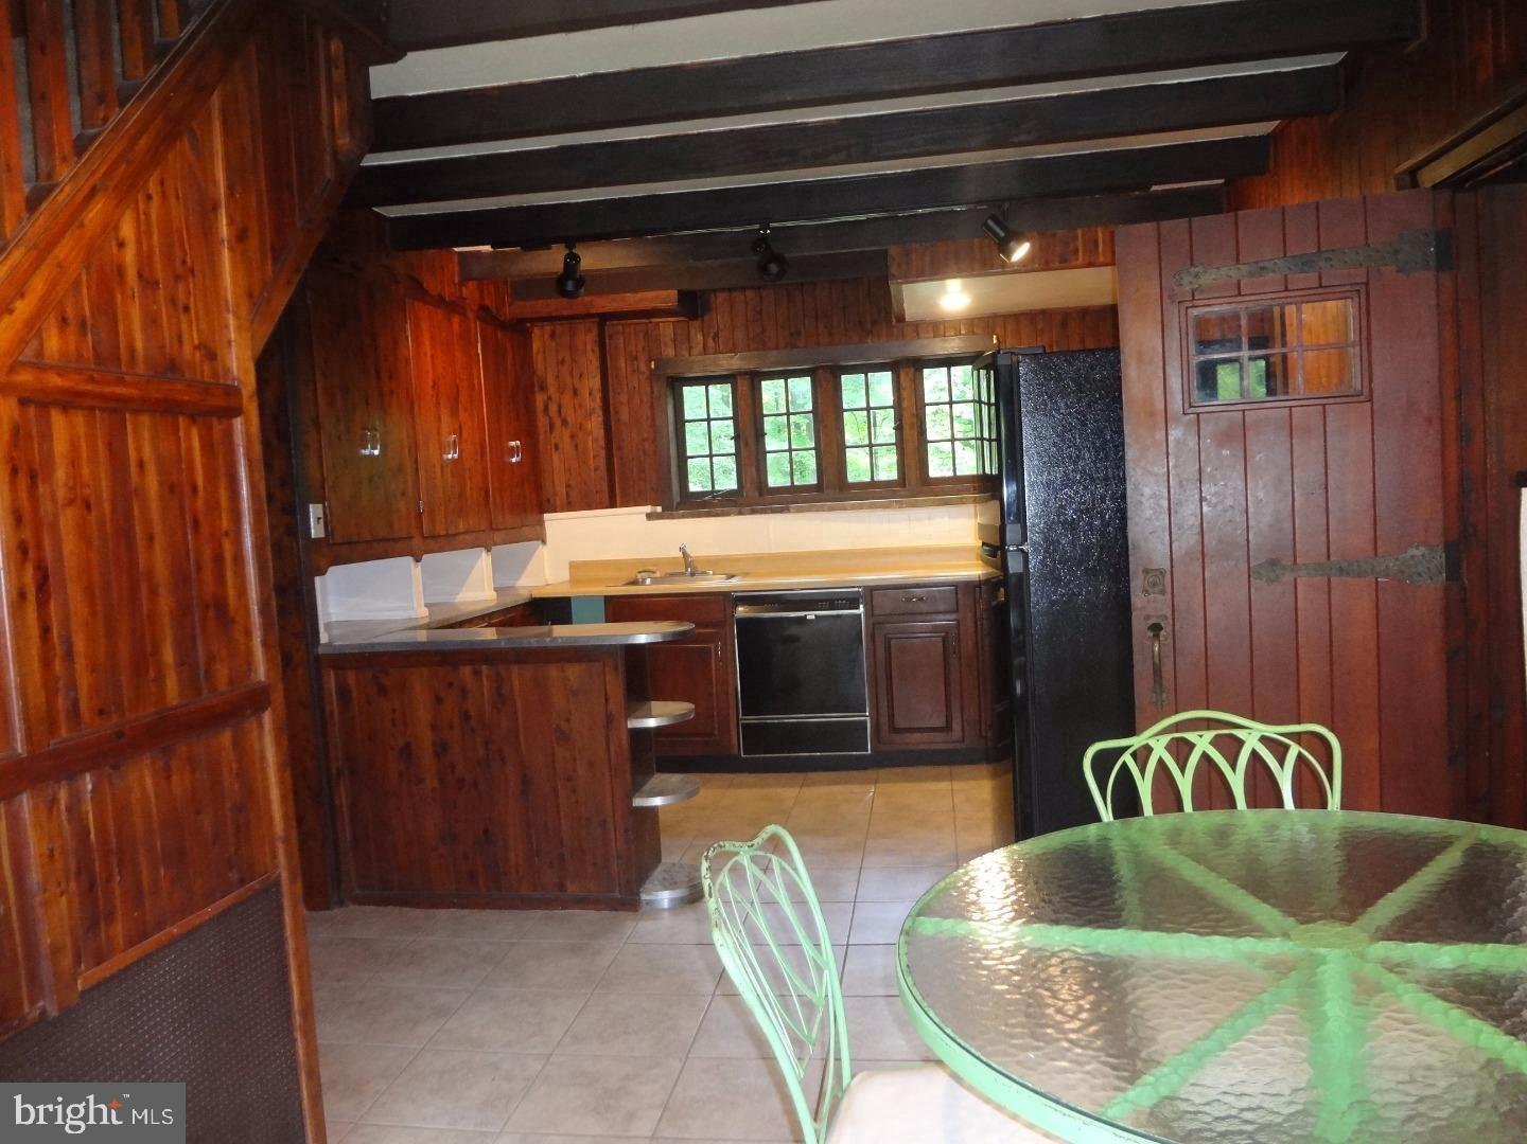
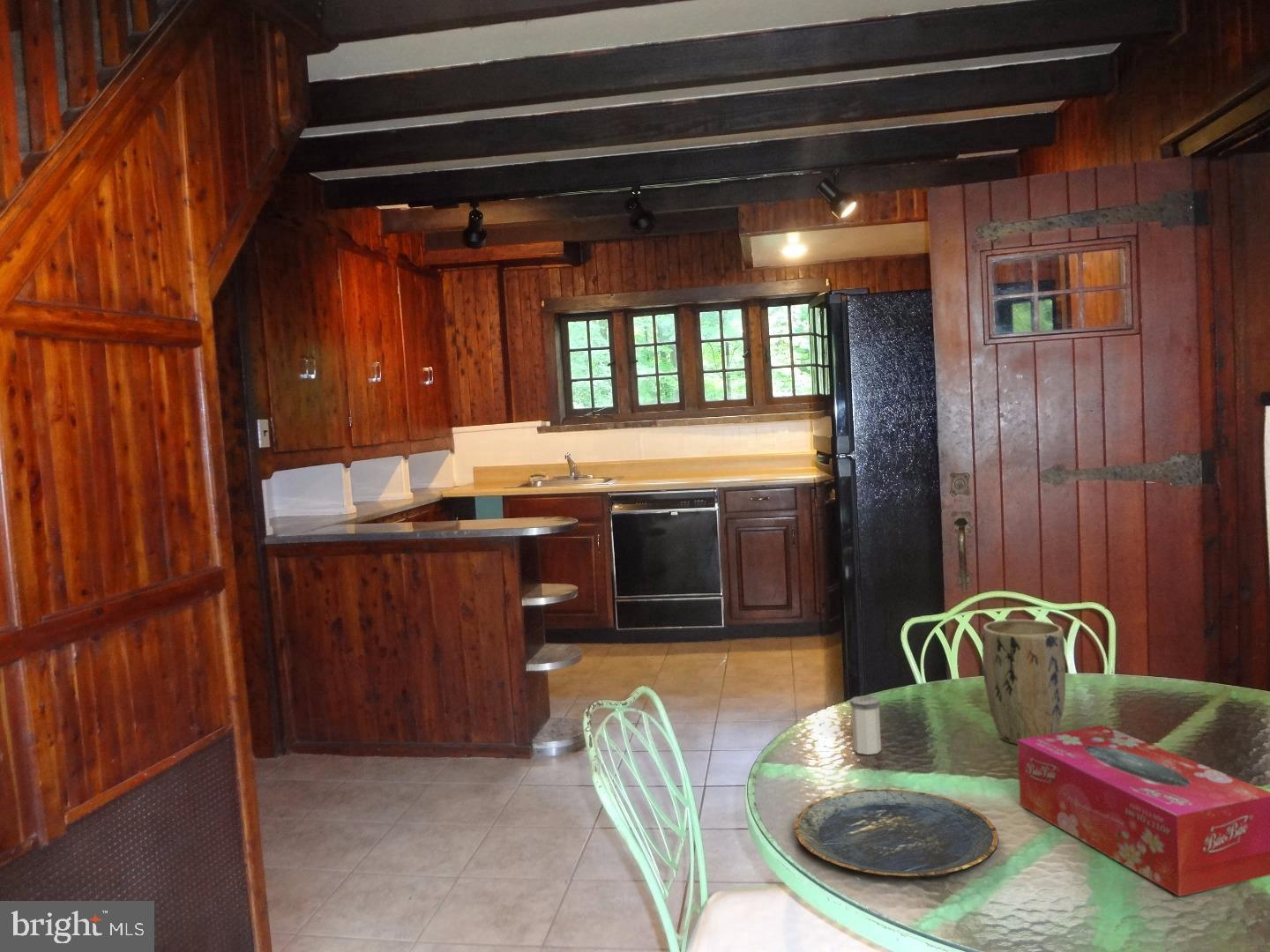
+ plate (893, 832)
+ plant pot (1023, 681)
+ tissue box (1136, 800)
+ salt shaker (866, 725)
